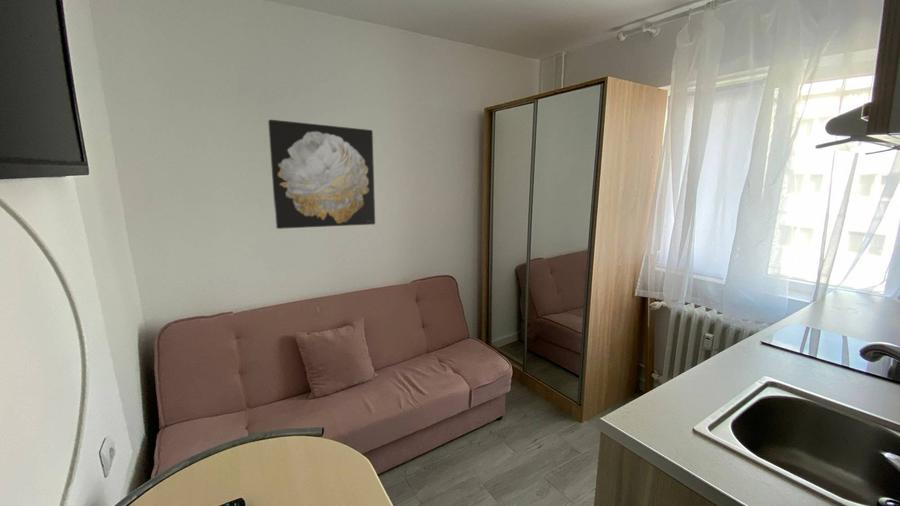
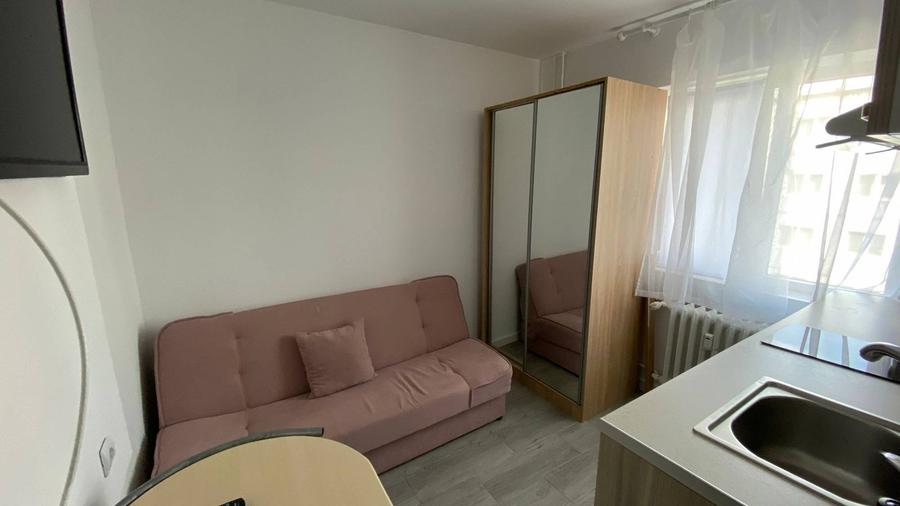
- wall art (326, 176)
